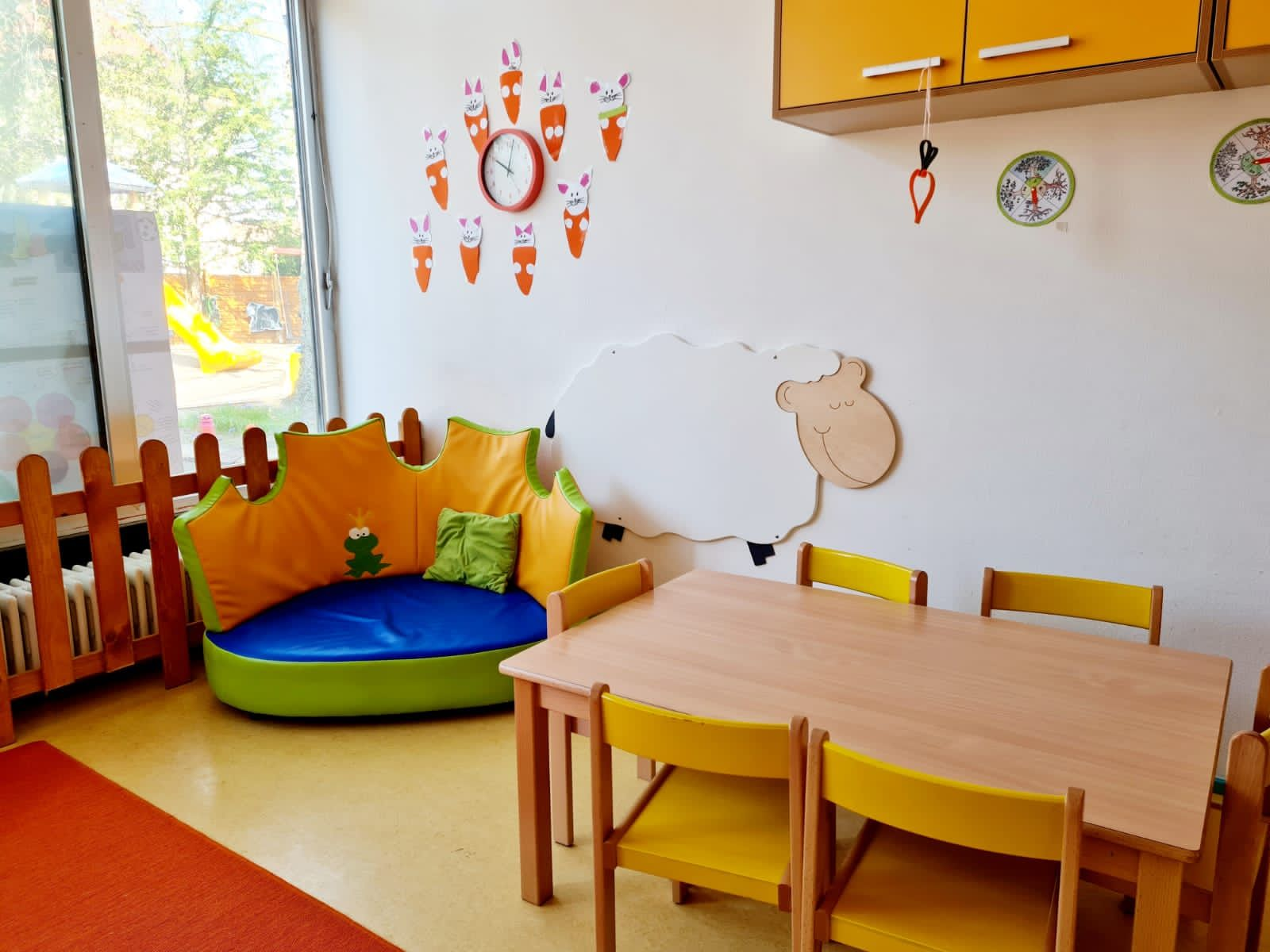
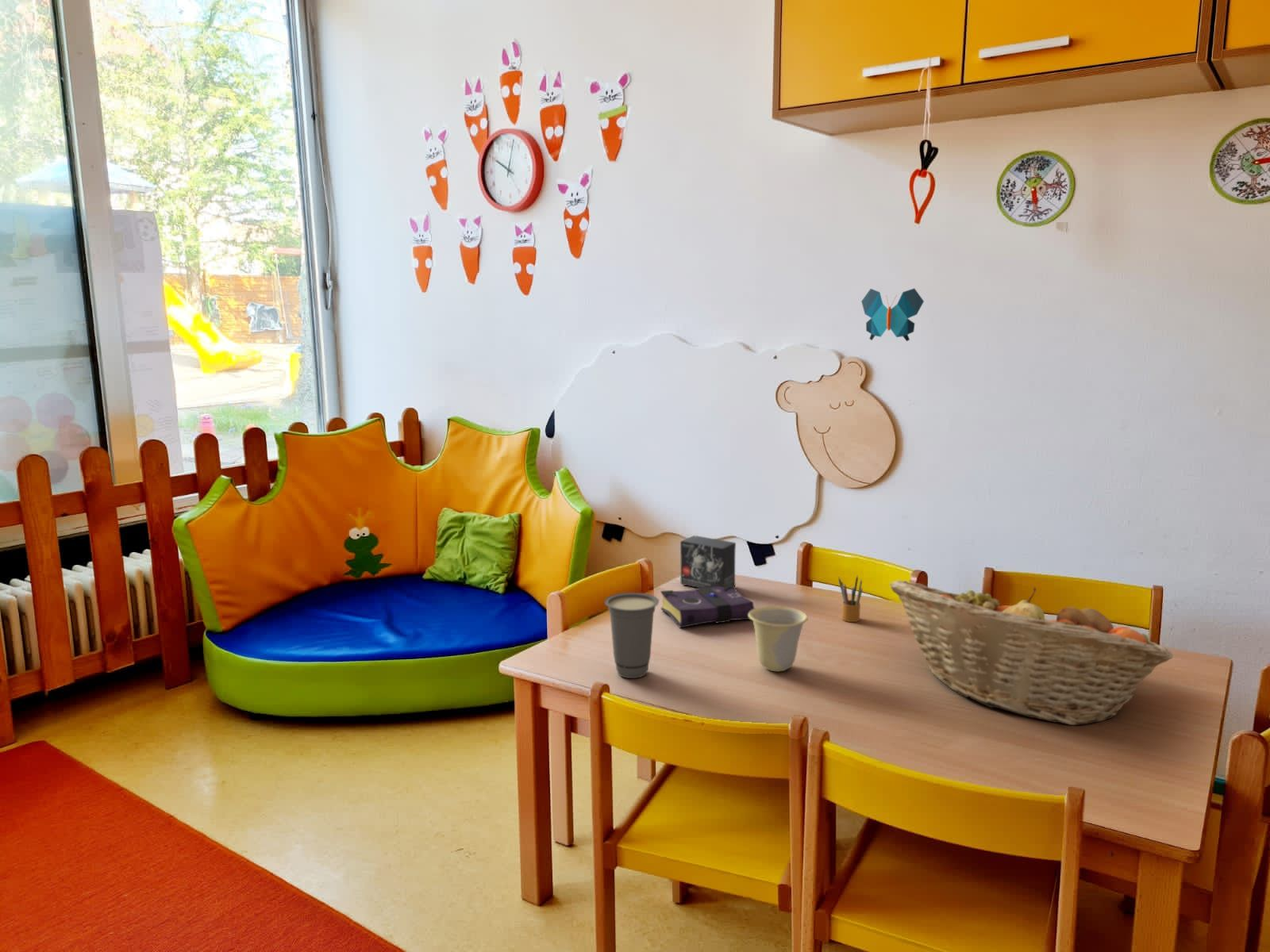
+ pencil box (852, 598)
+ small box (707, 563)
+ cup (777, 640)
+ book (706, 605)
+ fruit basket (1018, 635)
+ cup (632, 637)
+ decorative butterfly (890, 314)
